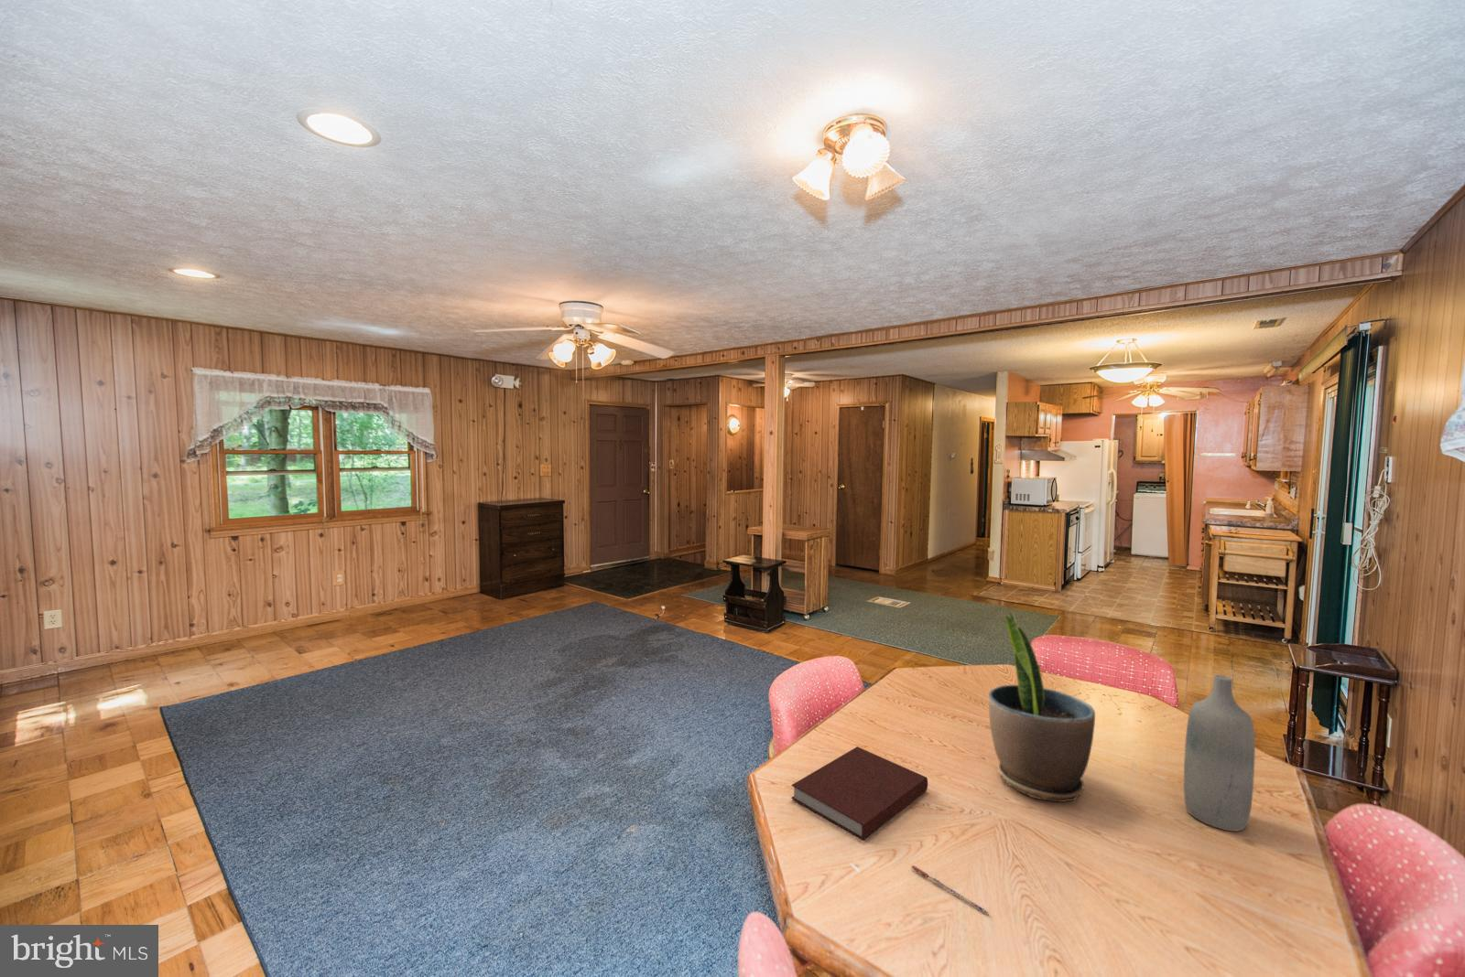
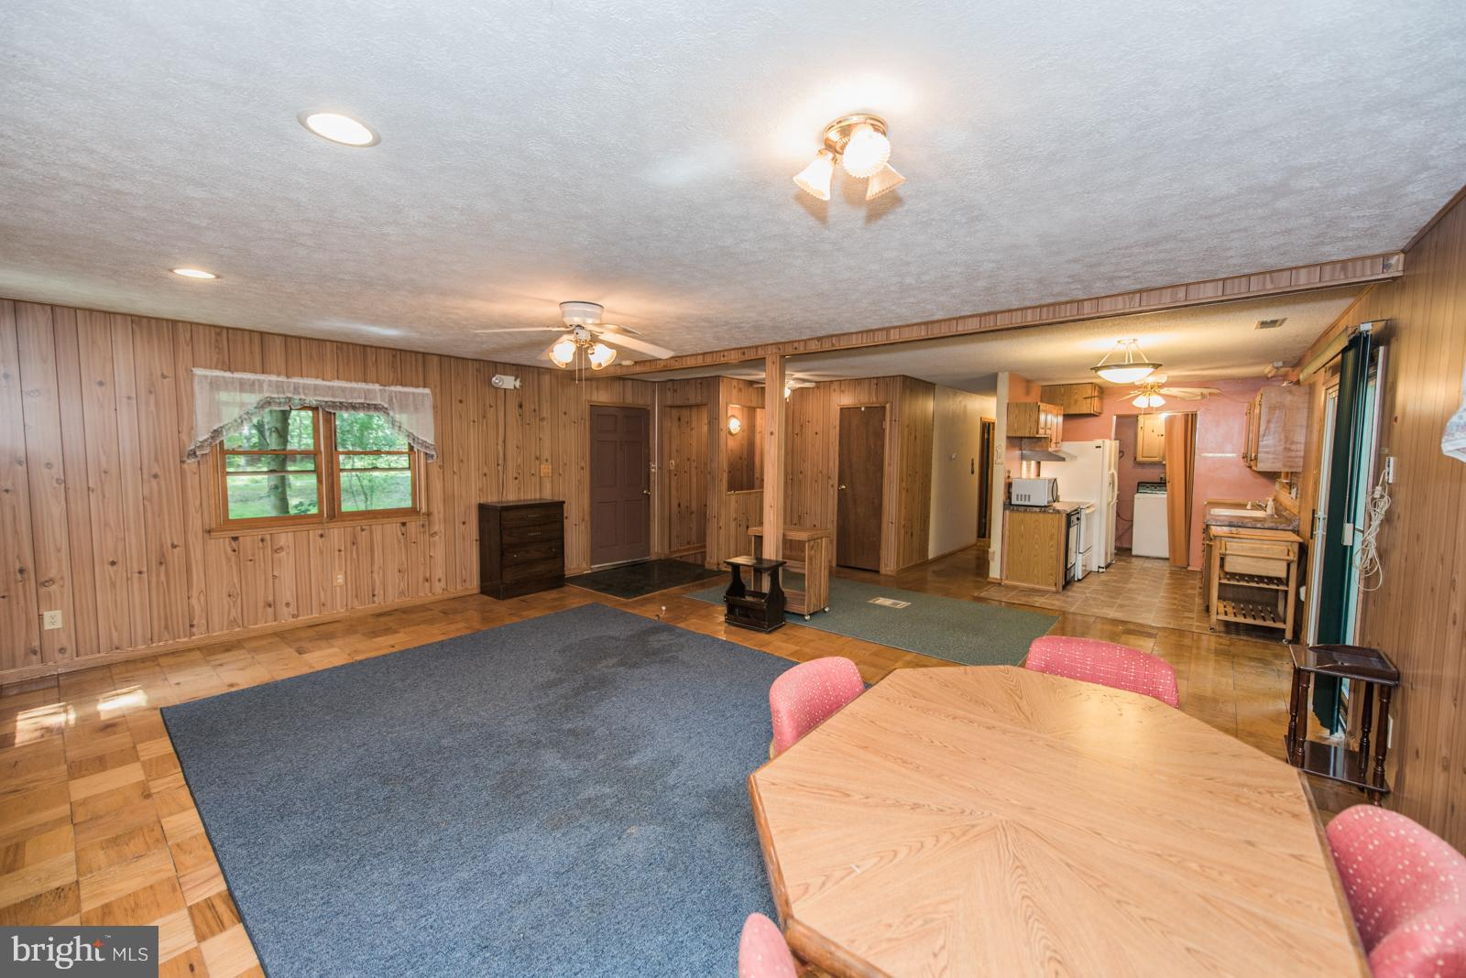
- bottle (1218, 747)
- potted plant (1040, 697)
- notebook (860, 787)
- pen (948, 888)
